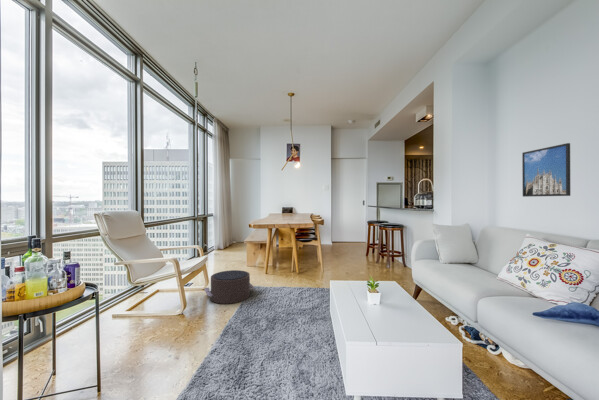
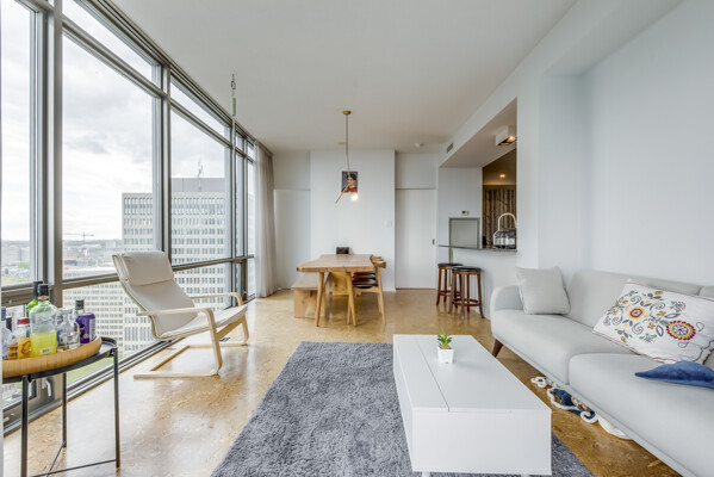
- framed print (544, 172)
- pouf (230, 284)
